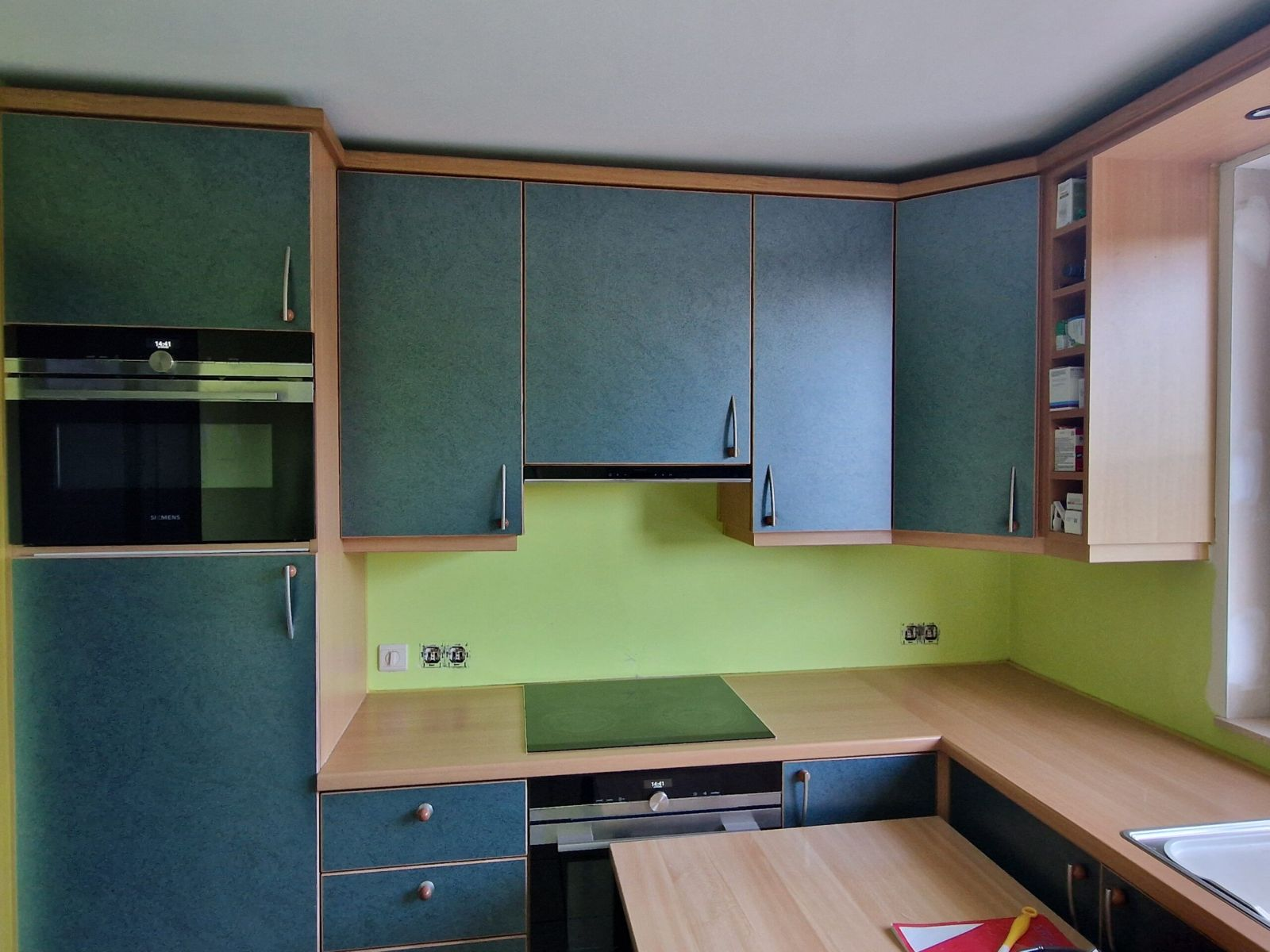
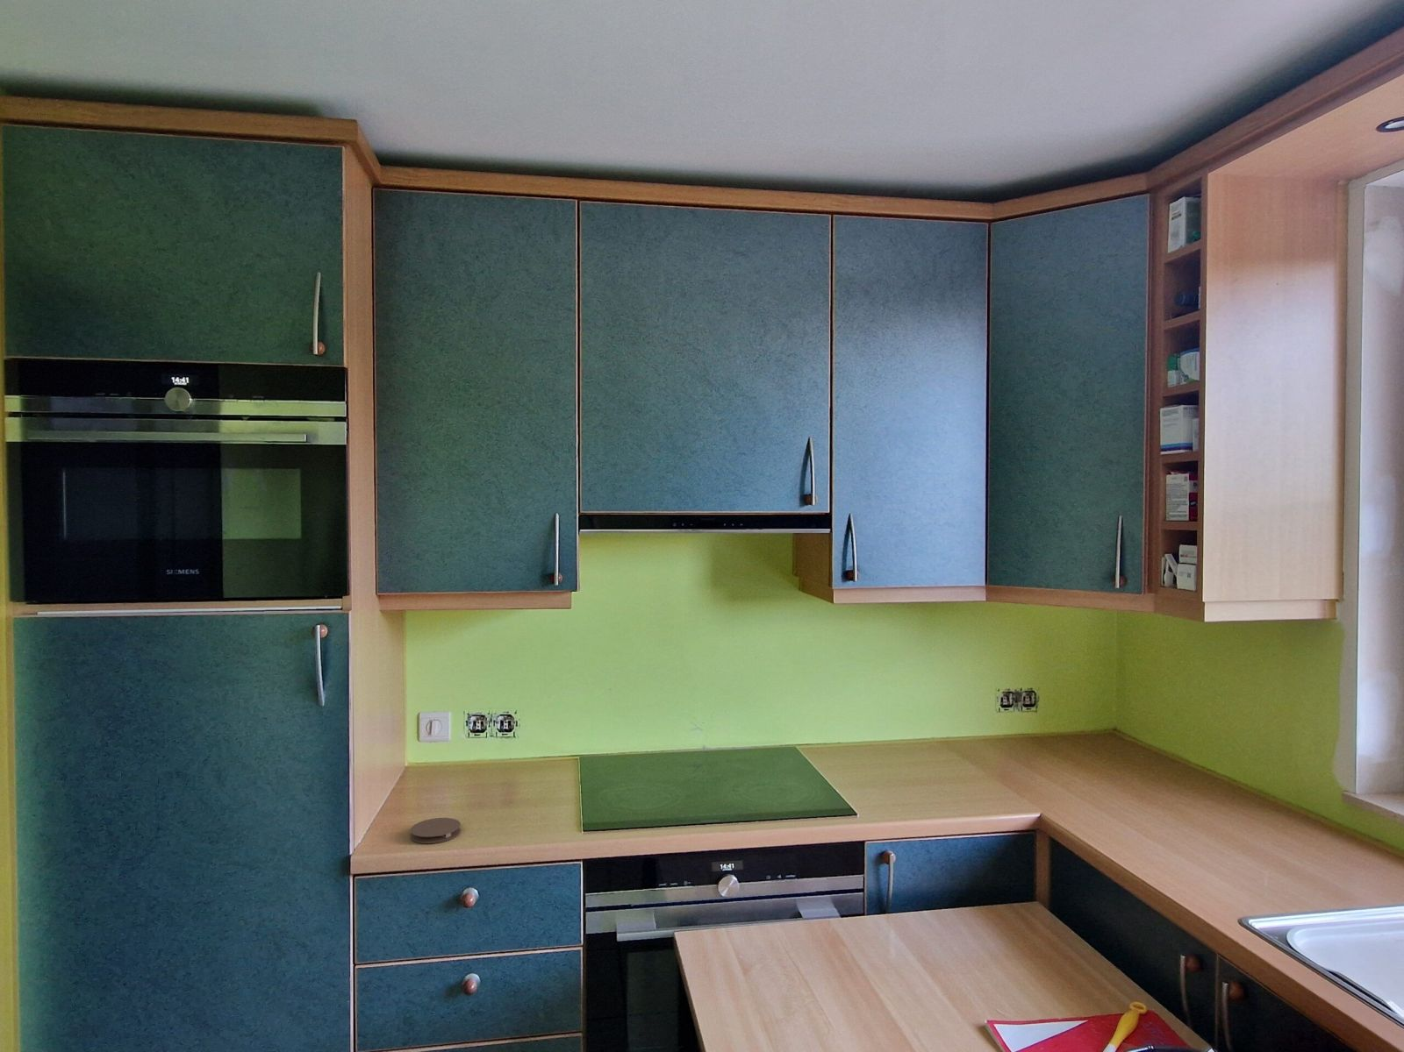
+ coaster (436, 829)
